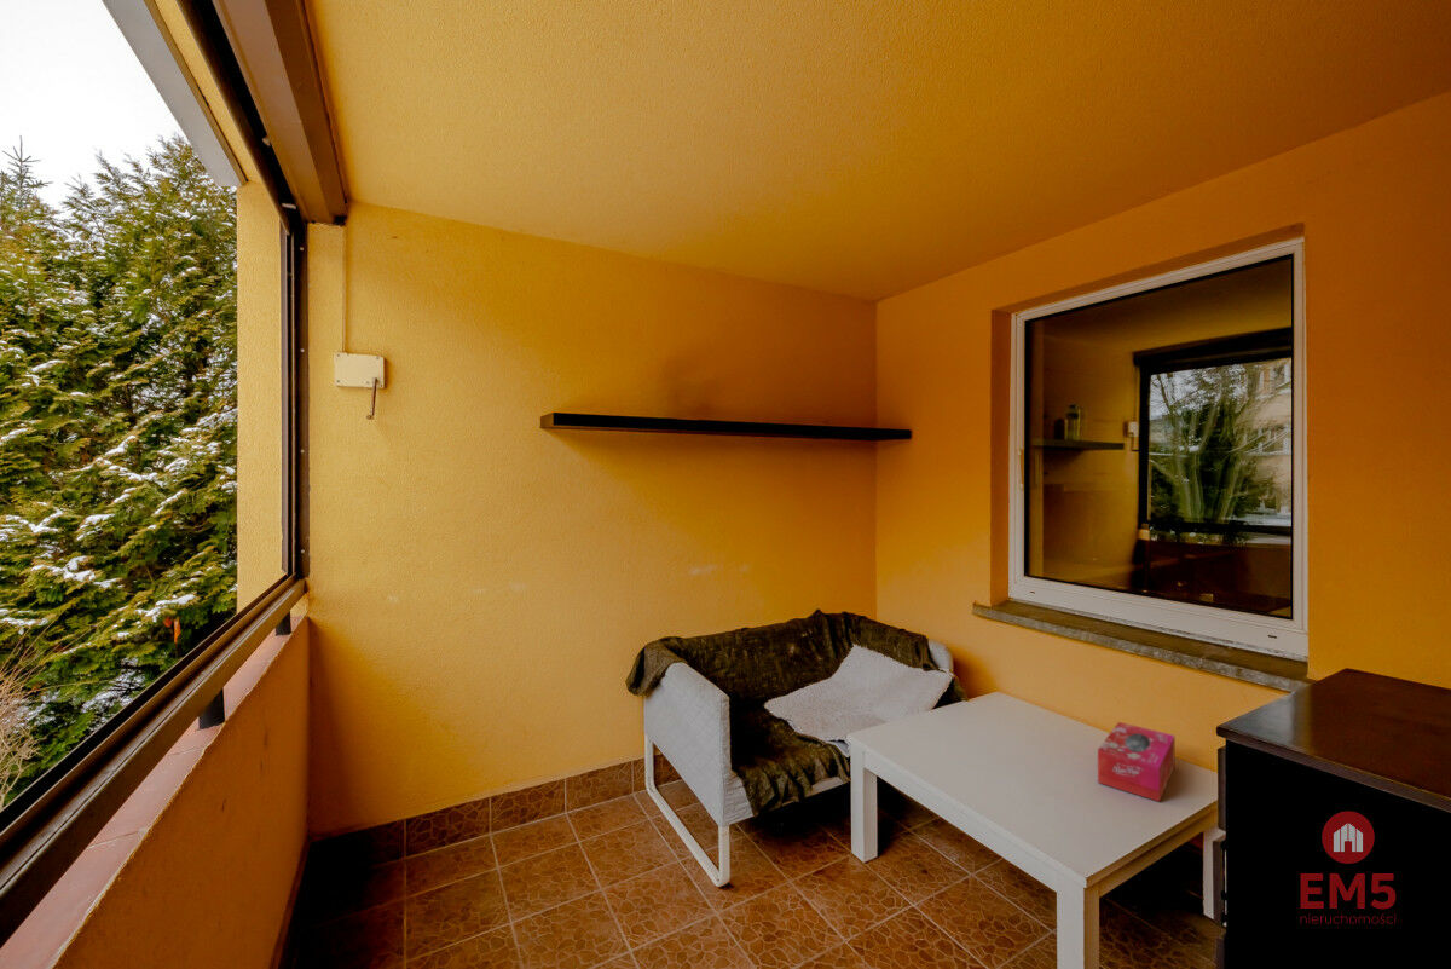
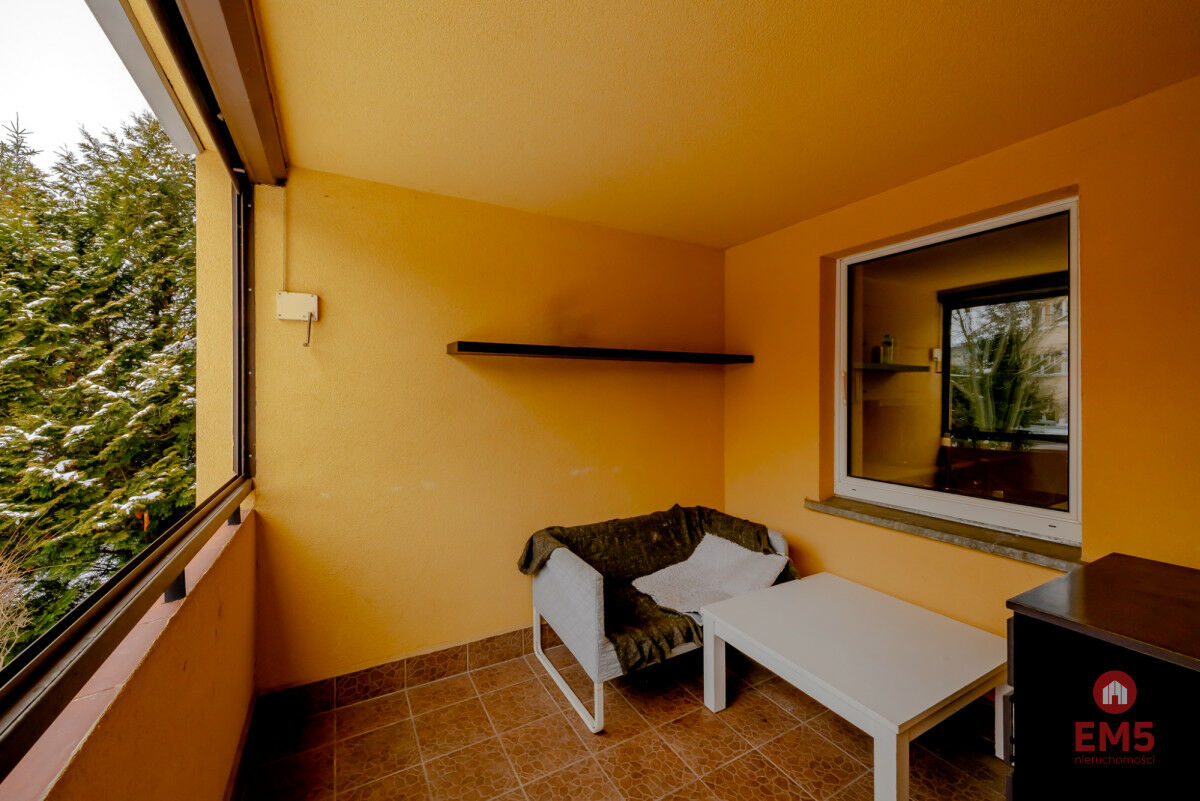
- tissue box (1137, 757)
